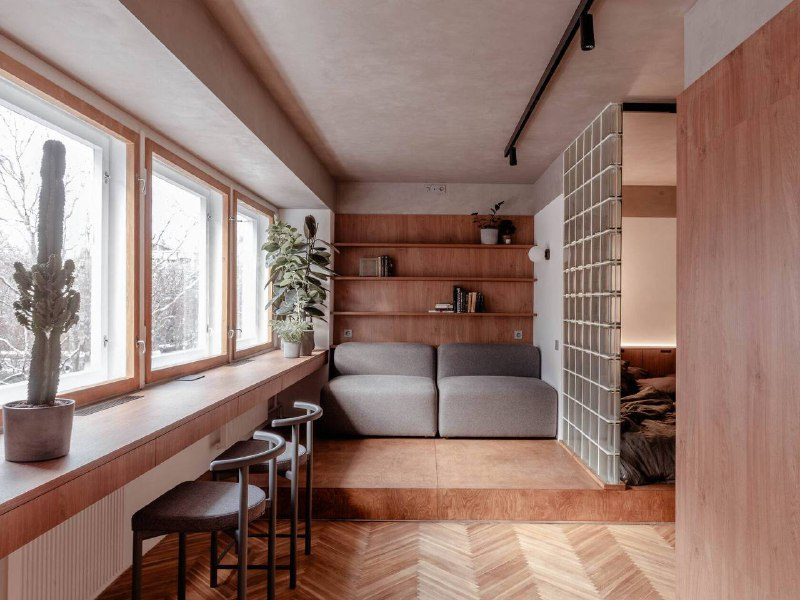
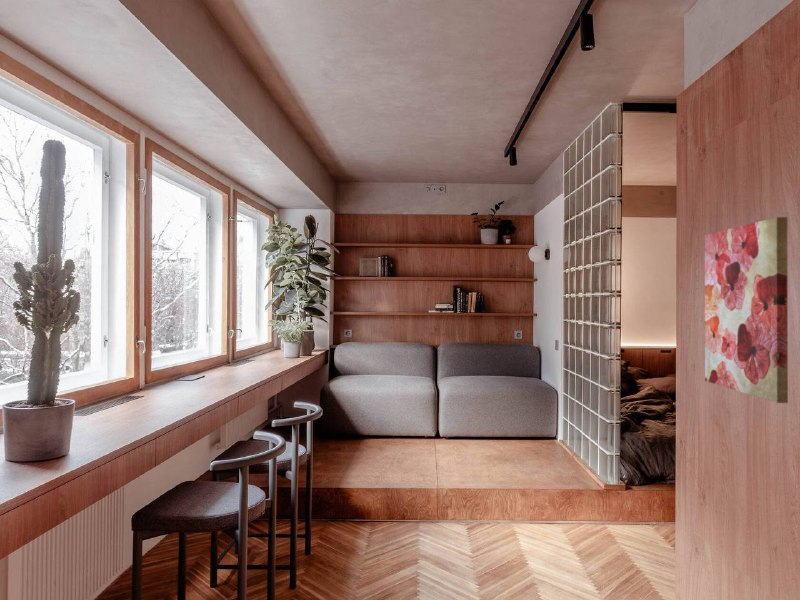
+ wall art (741, 308)
